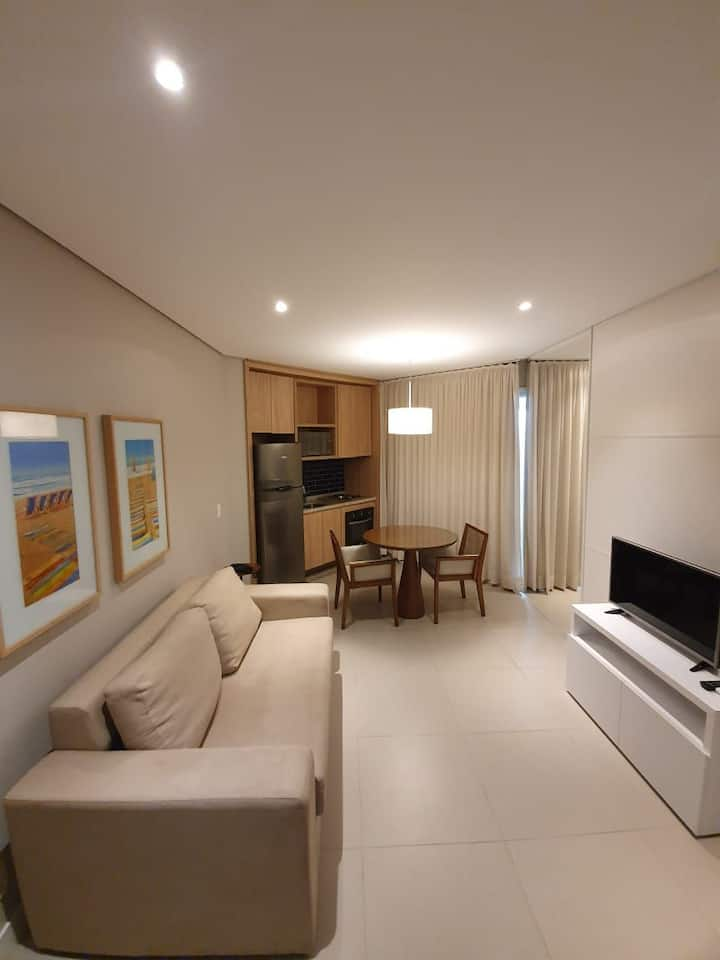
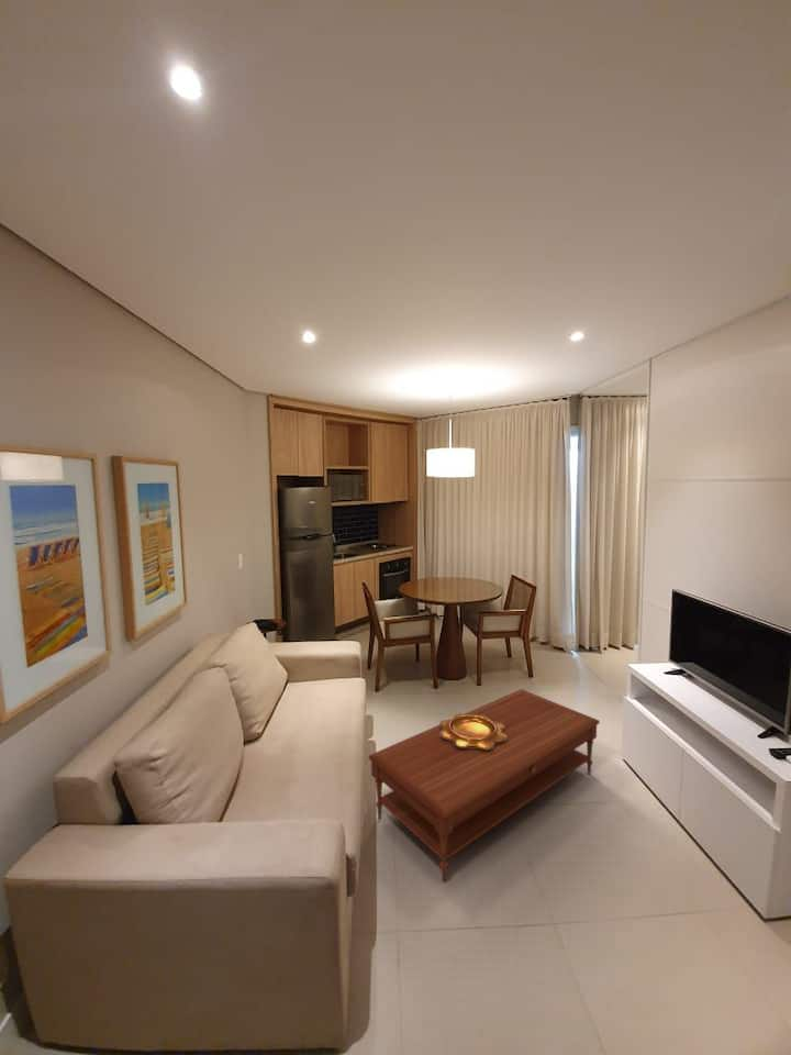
+ decorative bowl (471, 730)
+ coffee table (491, 765)
